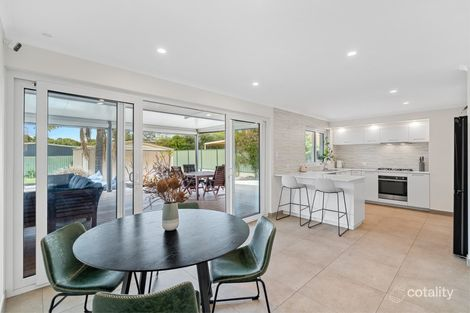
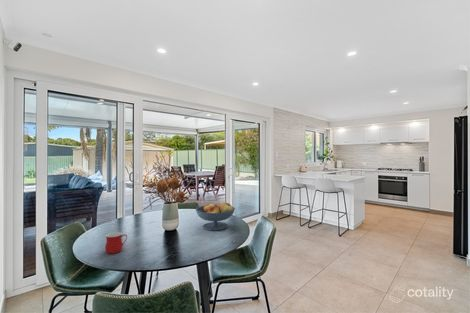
+ mug (116, 242)
+ fruit bowl (215, 214)
